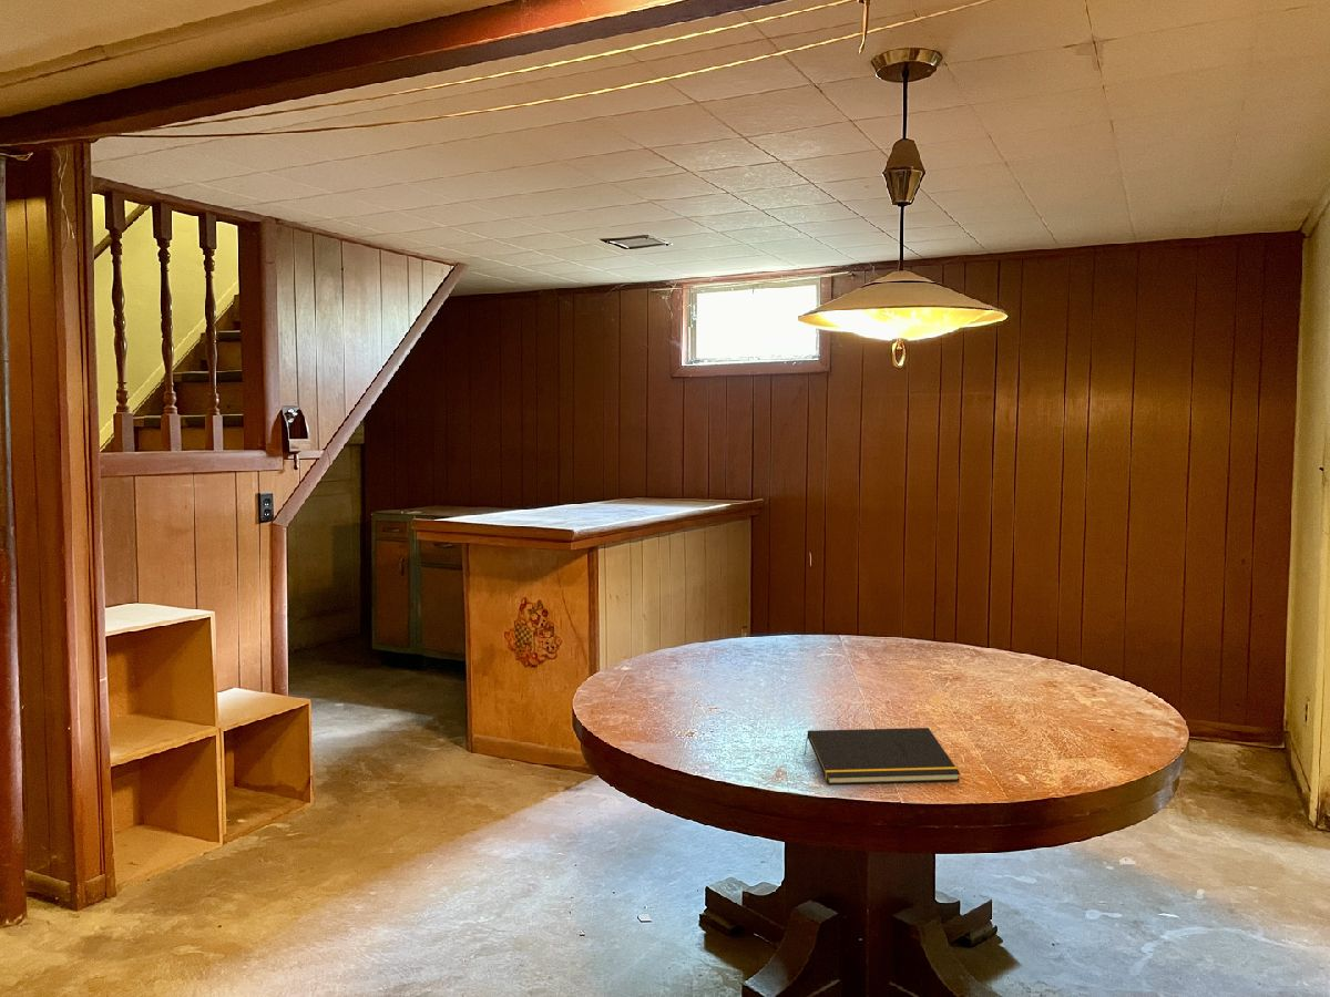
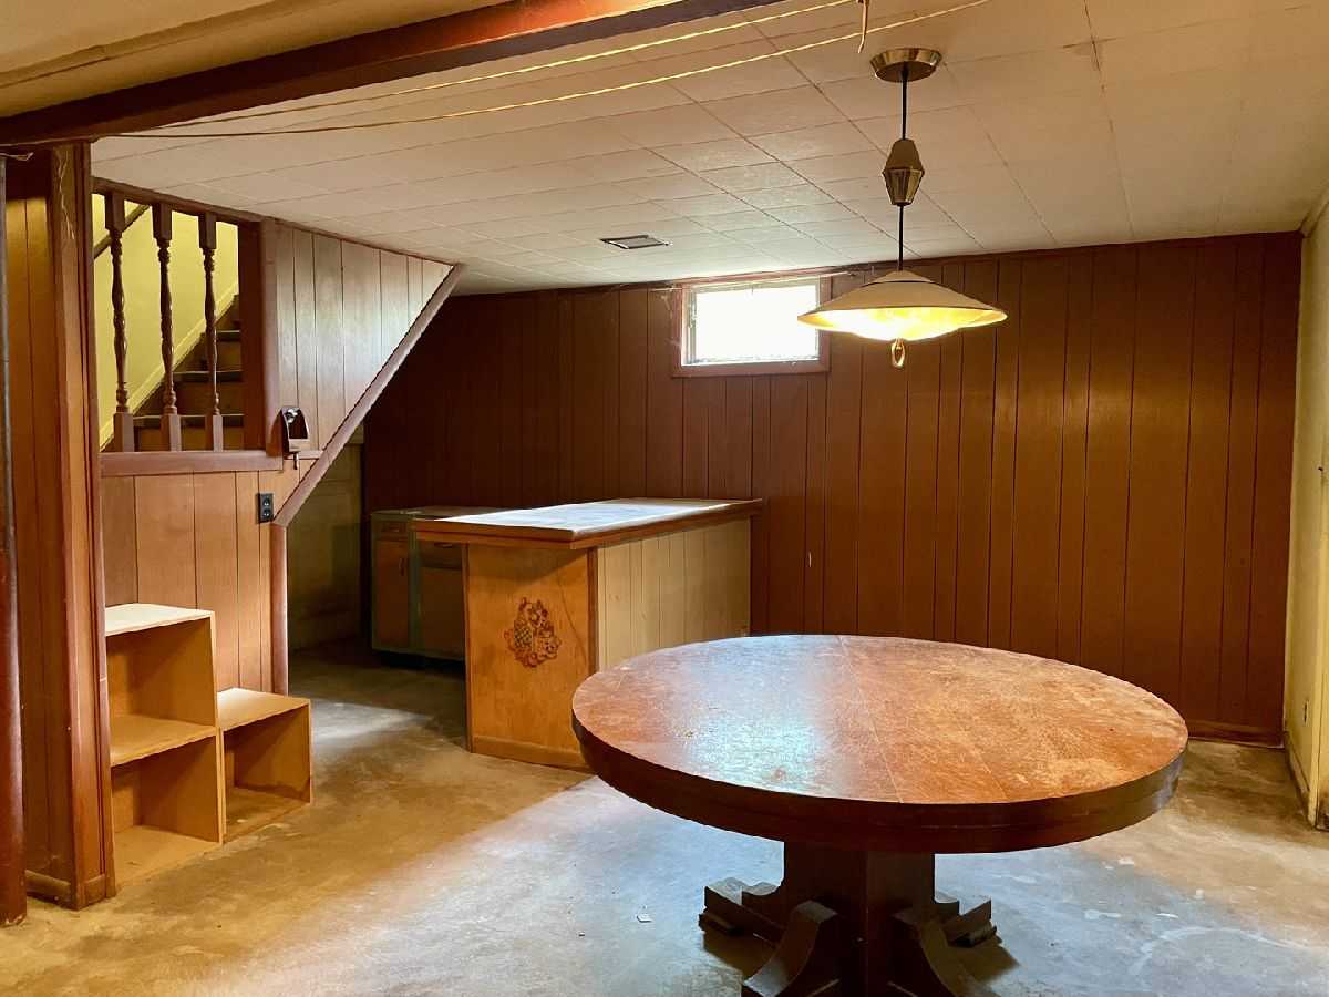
- notepad (880, 754)
